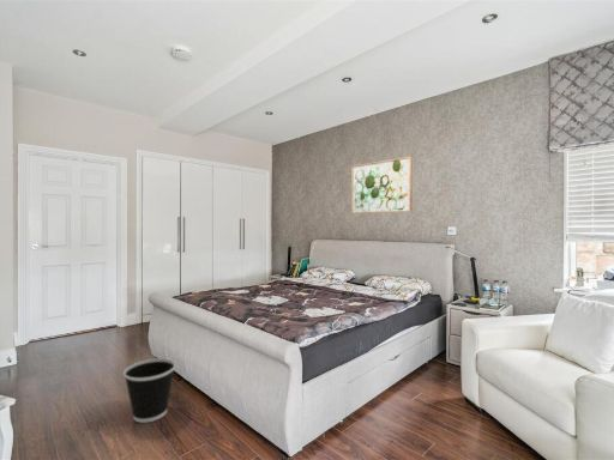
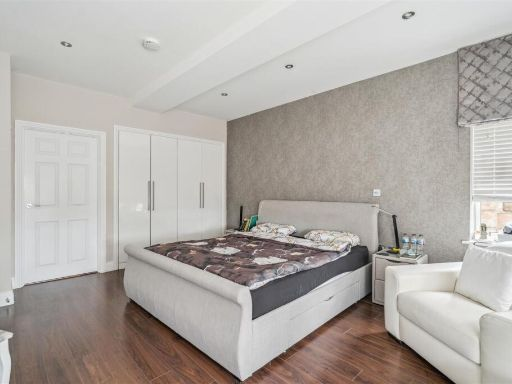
- wall art (379, 187)
- wastebasket (150, 391)
